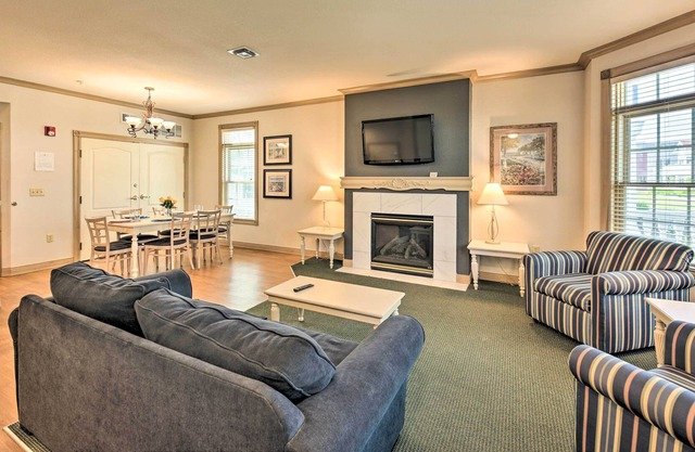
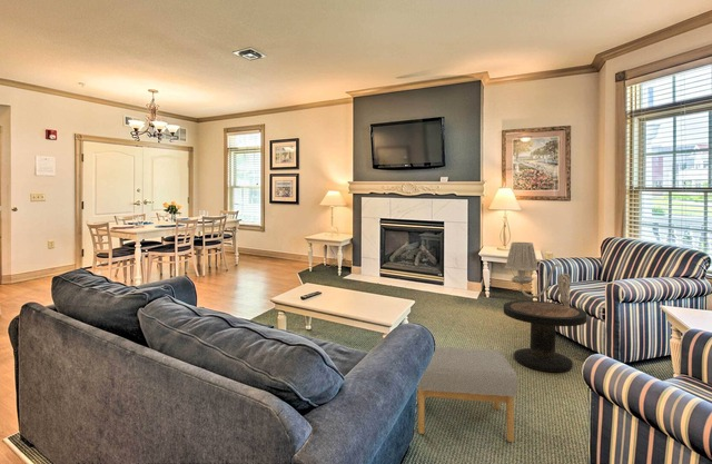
+ wall sconce (535, 269)
+ side table (543, 335)
+ footstool (461, 387)
